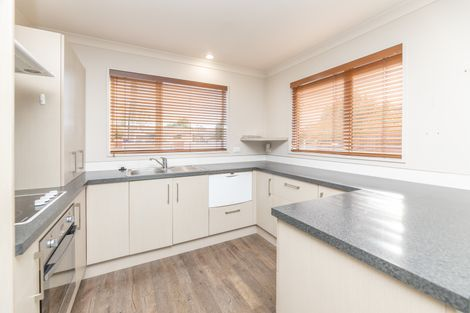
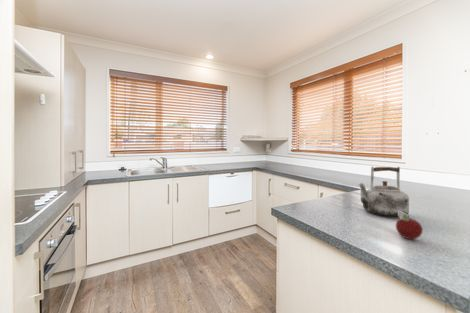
+ fruit (408, 224)
+ kettle (380, 189)
